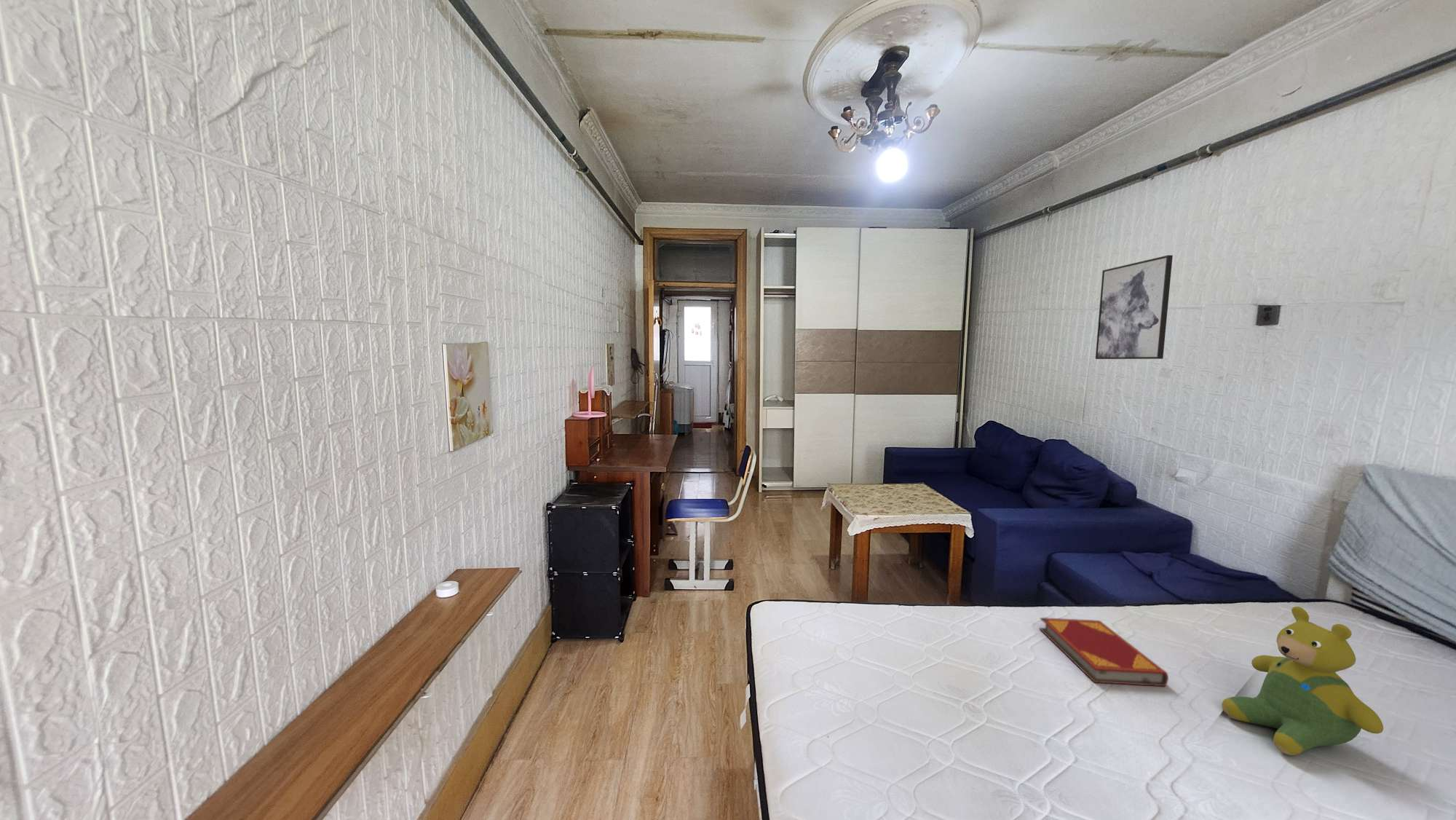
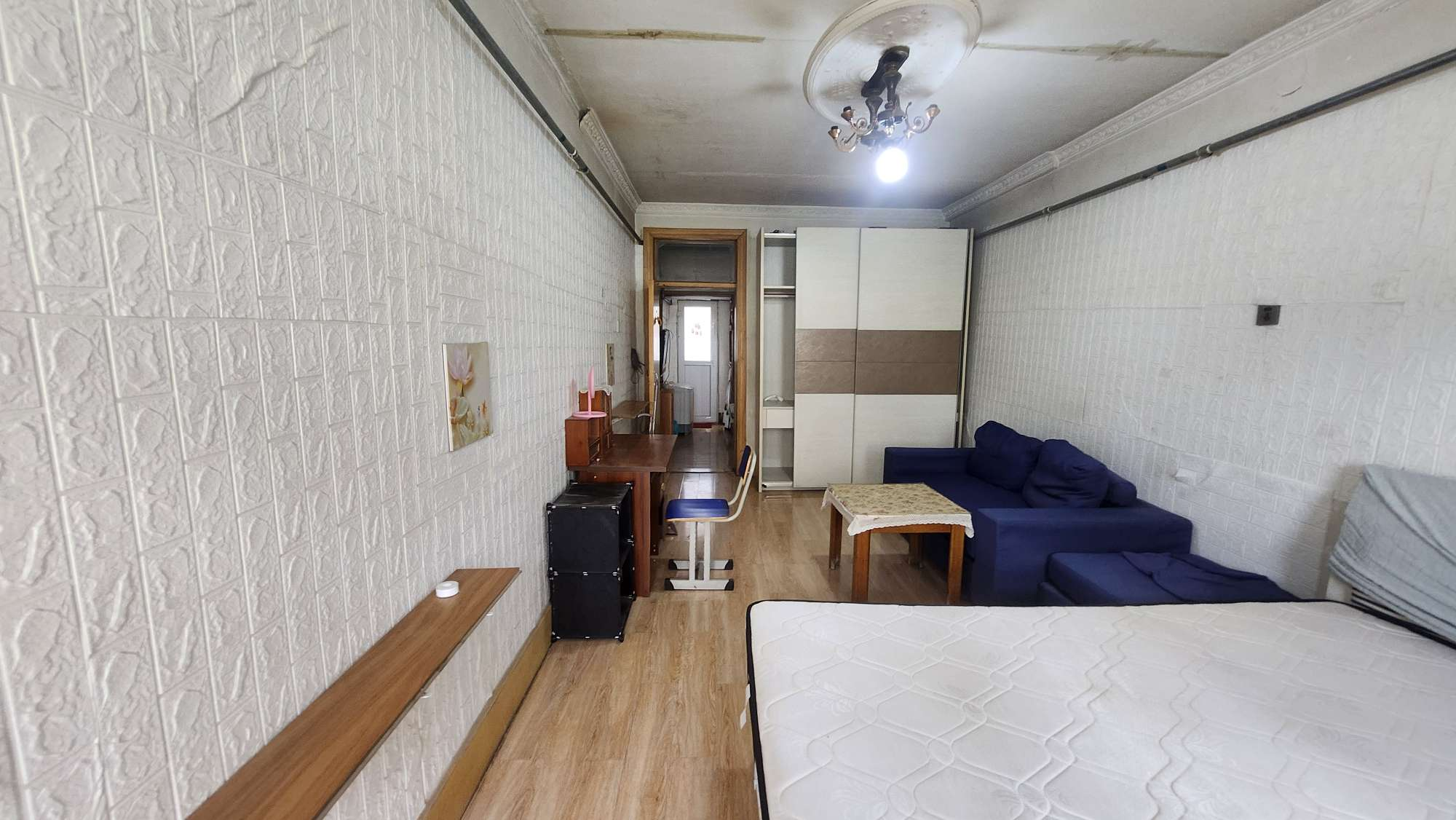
- wall art (1131, 311)
- hardback book (1097, 648)
- teddy bear (1295, 676)
